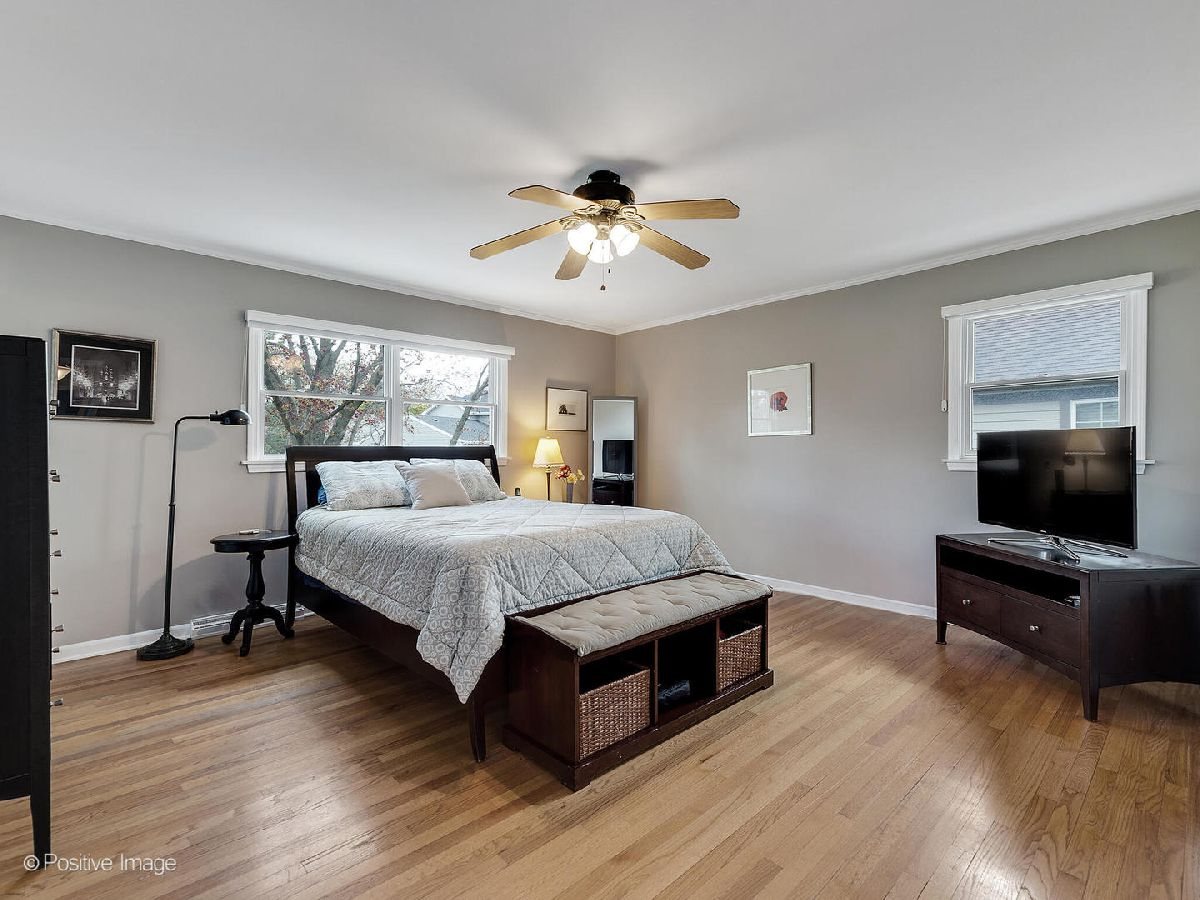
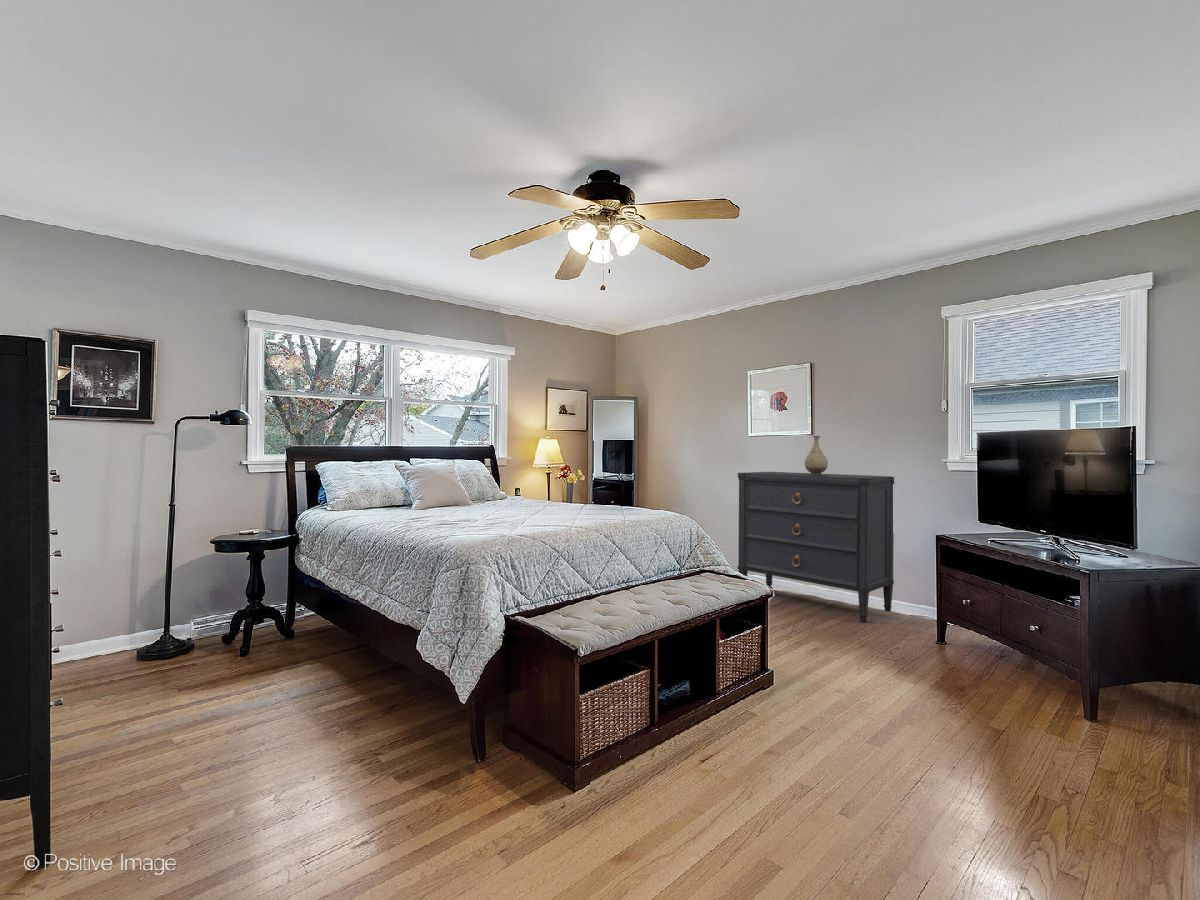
+ dresser (811, 538)
+ vase (816, 454)
